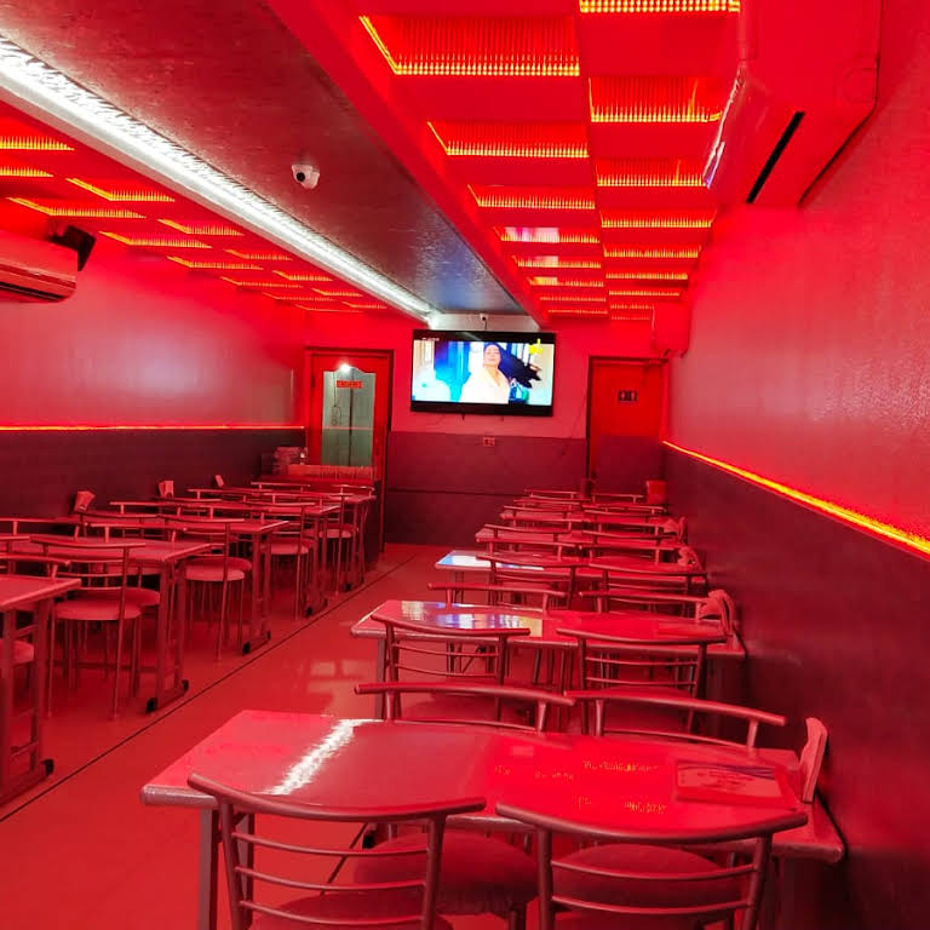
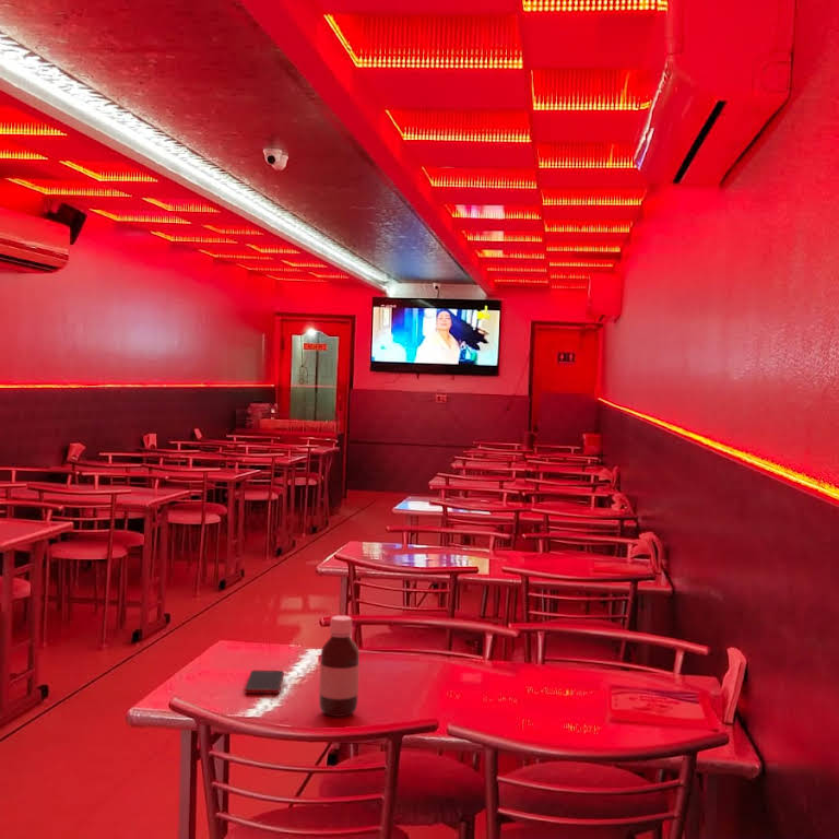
+ cell phone (264, 682)
+ bottle (339, 664)
